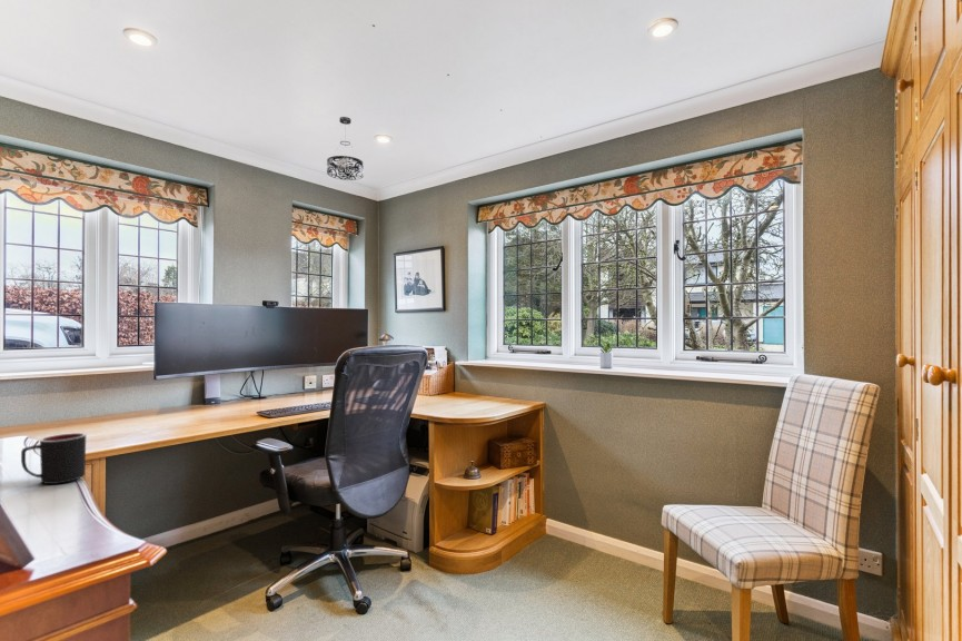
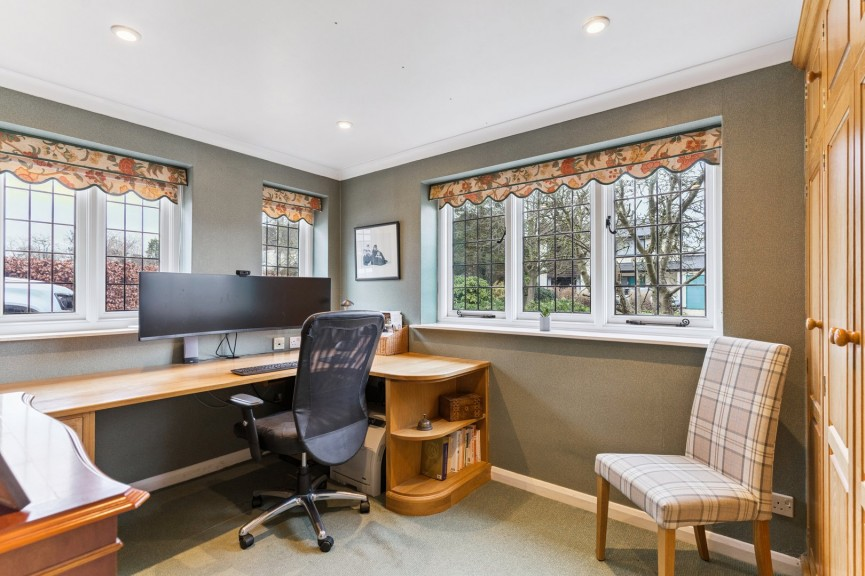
- pendant light (345, 145)
- mug (54, 460)
